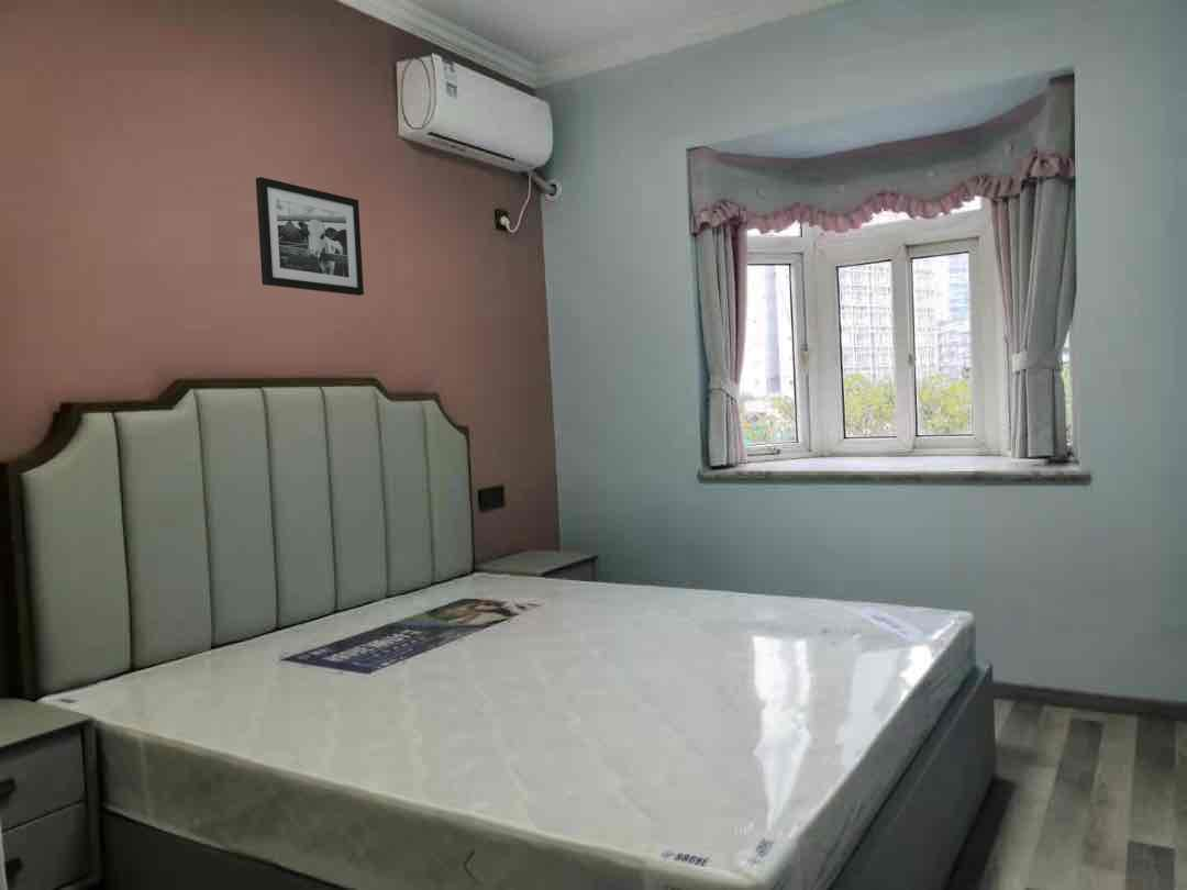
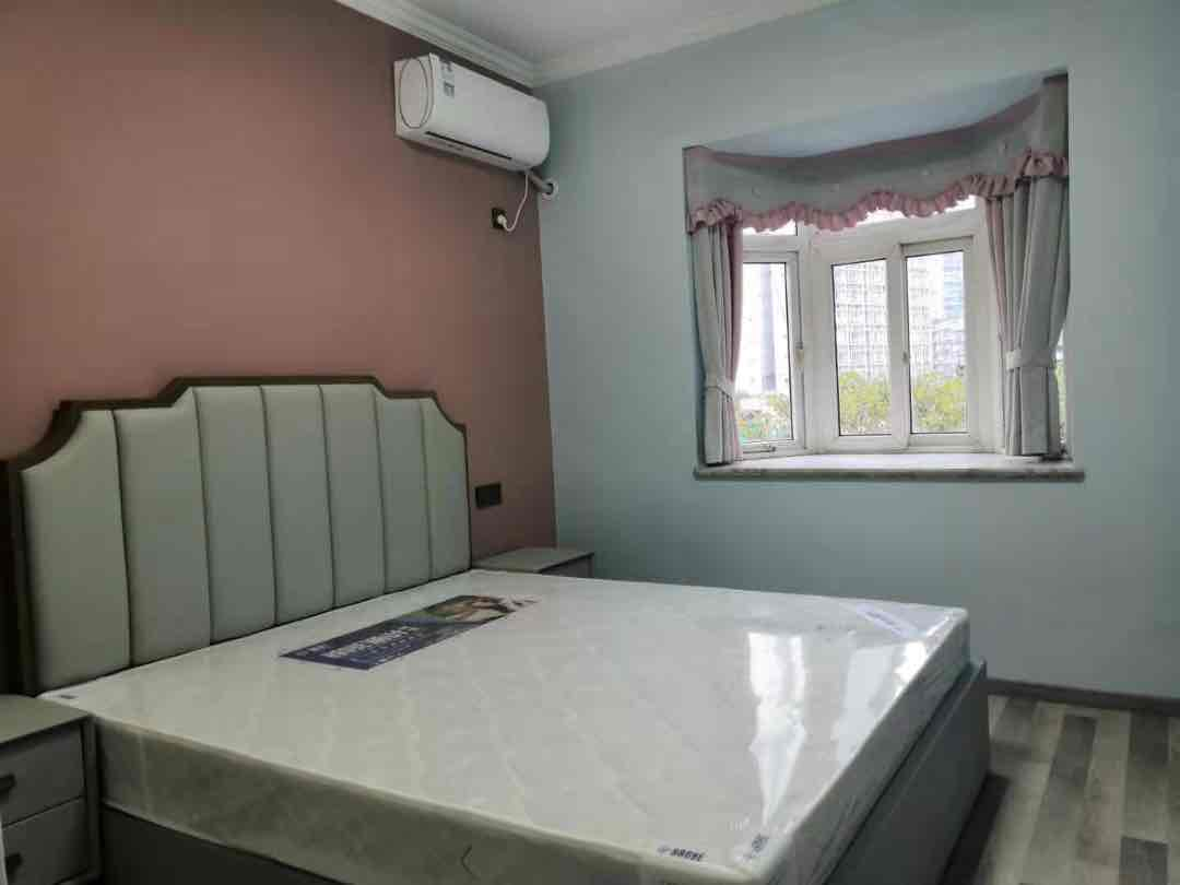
- picture frame (312, 240)
